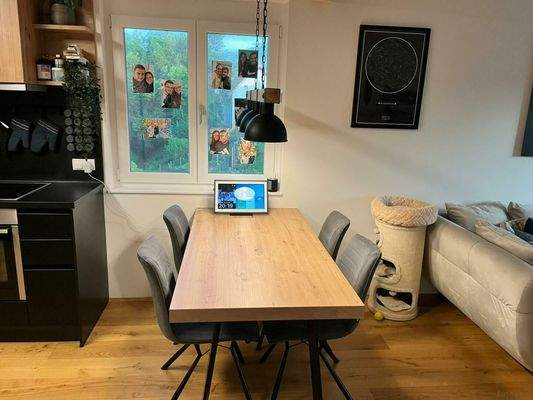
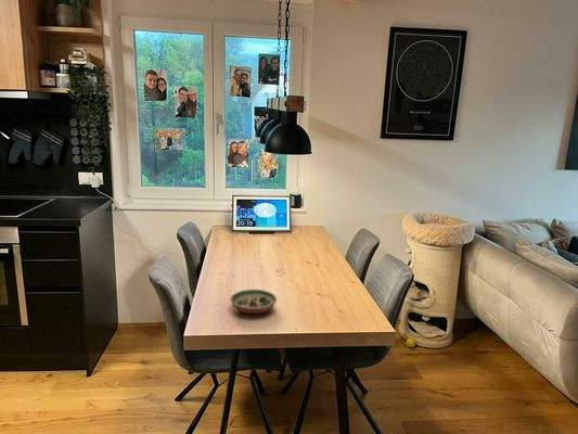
+ decorative bowl (253, 303)
